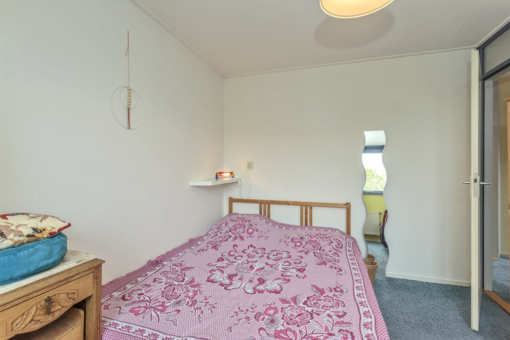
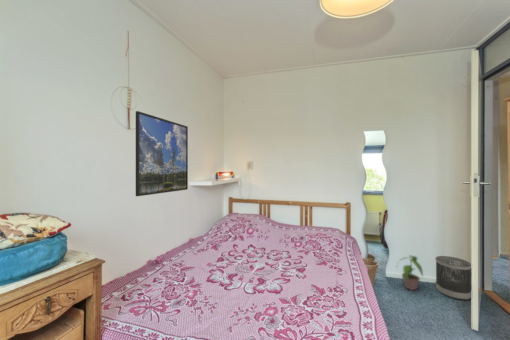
+ wastebasket (453, 276)
+ potted plant (410, 272)
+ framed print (165, 156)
